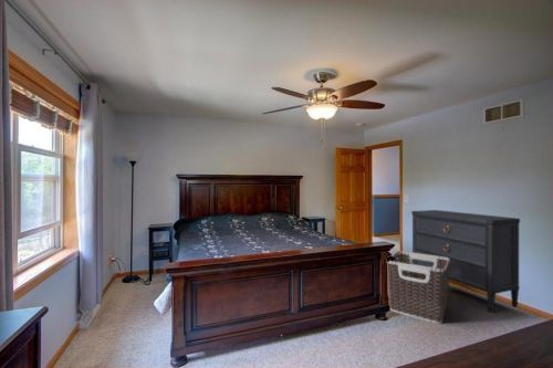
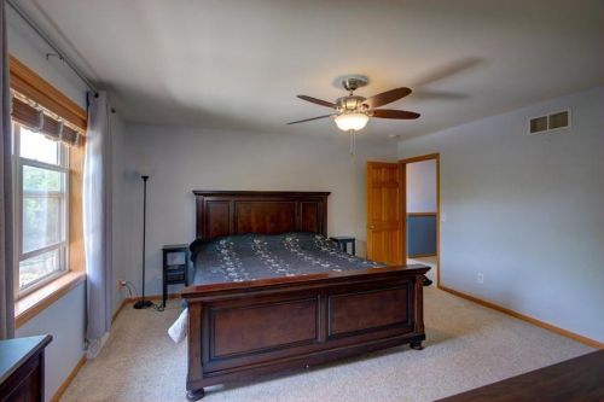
- dresser (459, 253)
- clothes hamper (418, 283)
